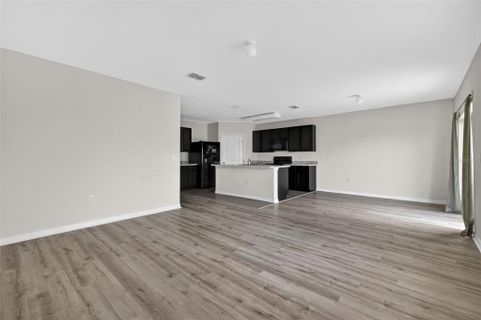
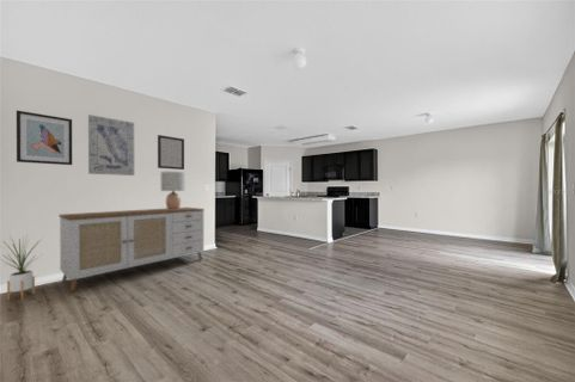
+ house plant (22, 265)
+ lamp (172, 190)
+ sideboard (141, 240)
+ home mirror (171, 153)
+ wall art (45, 138)
+ wall art (112, 147)
